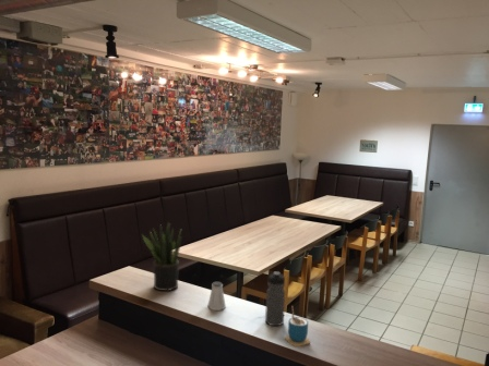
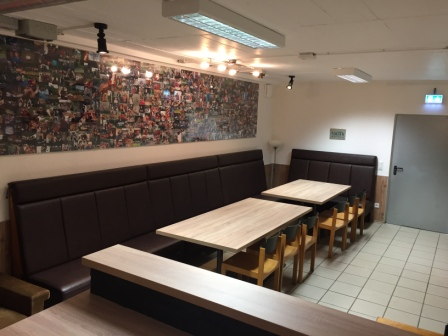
- potted plant (163, 254)
- saltshaker (216, 294)
- cup (298, 324)
- water bottle (275, 297)
